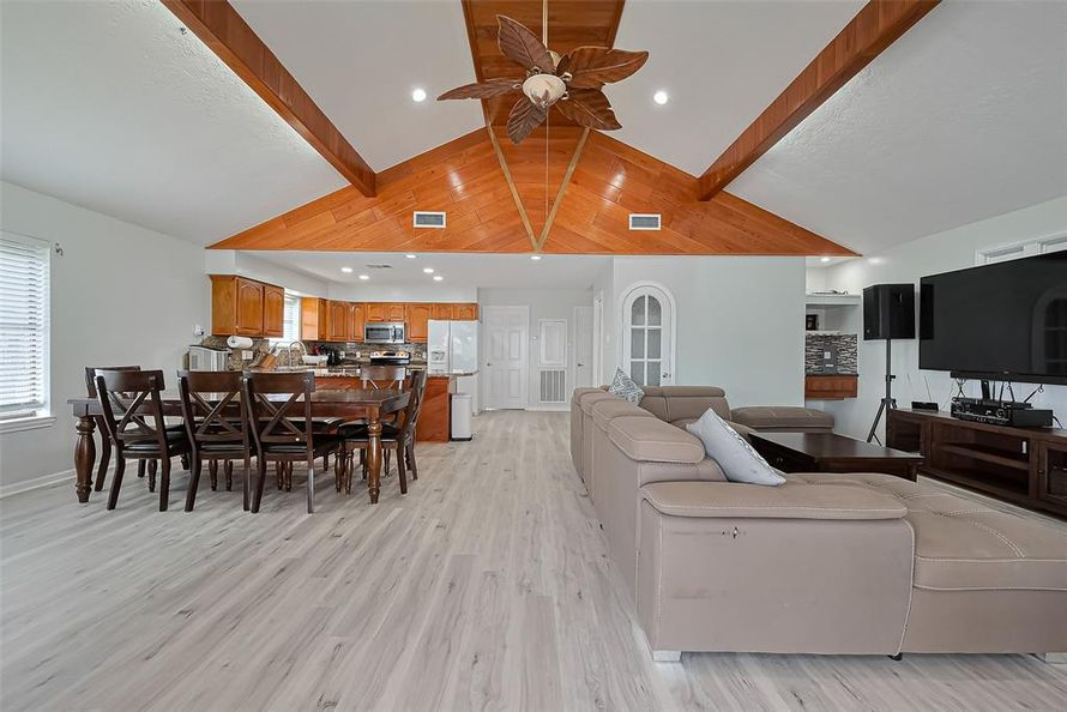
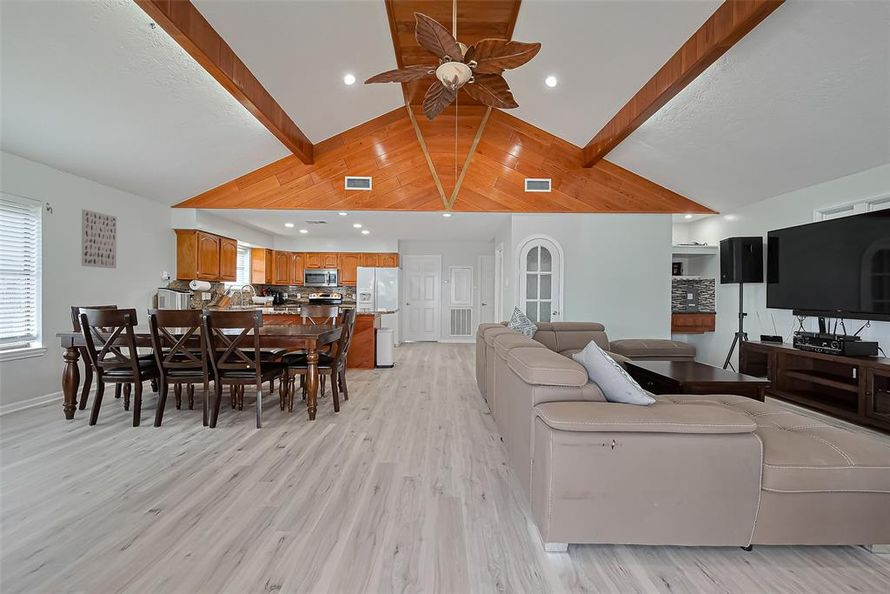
+ wall art (99, 240)
